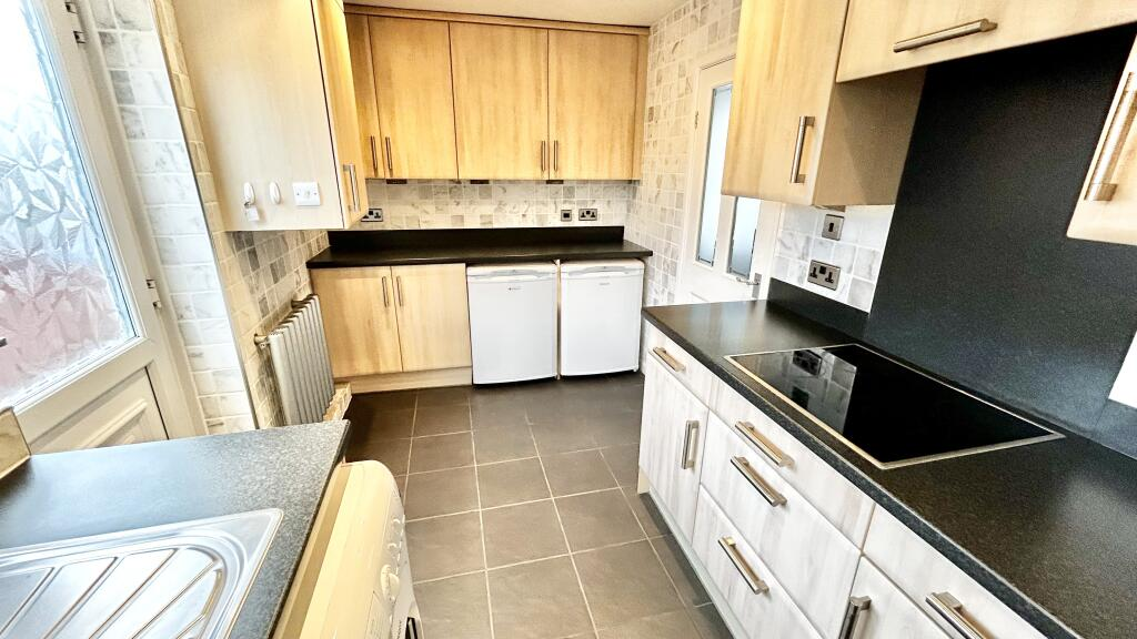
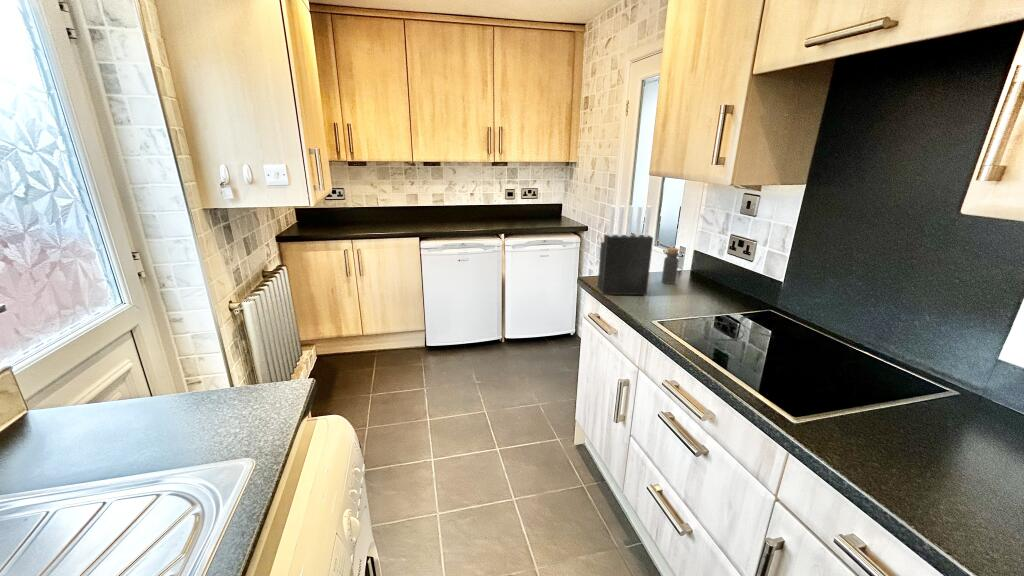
+ knife block (624, 248)
+ bottle (670, 265)
